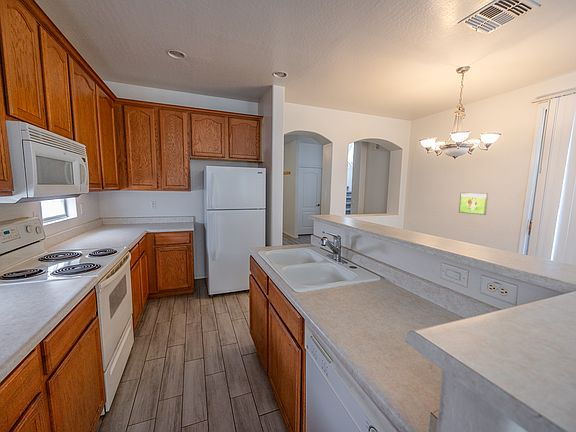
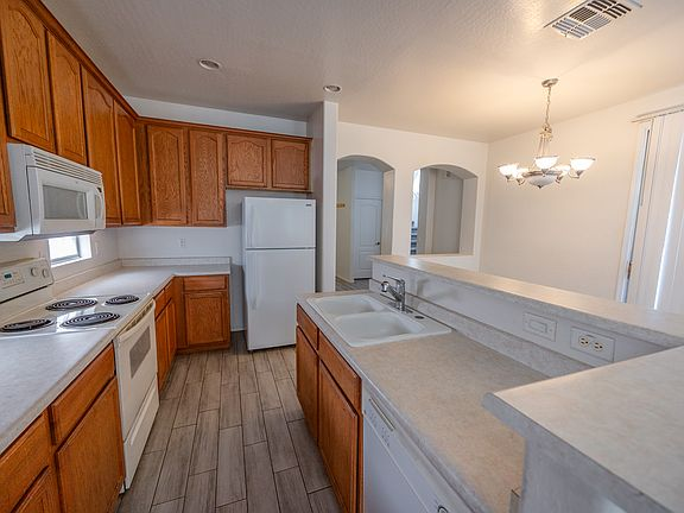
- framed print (472, 203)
